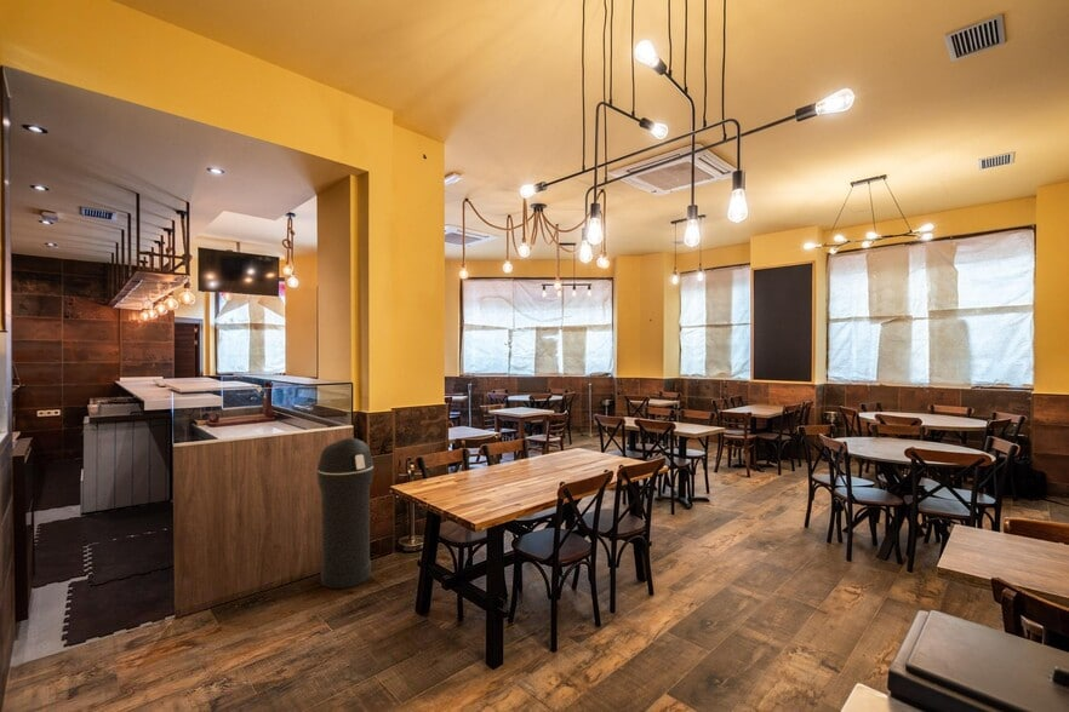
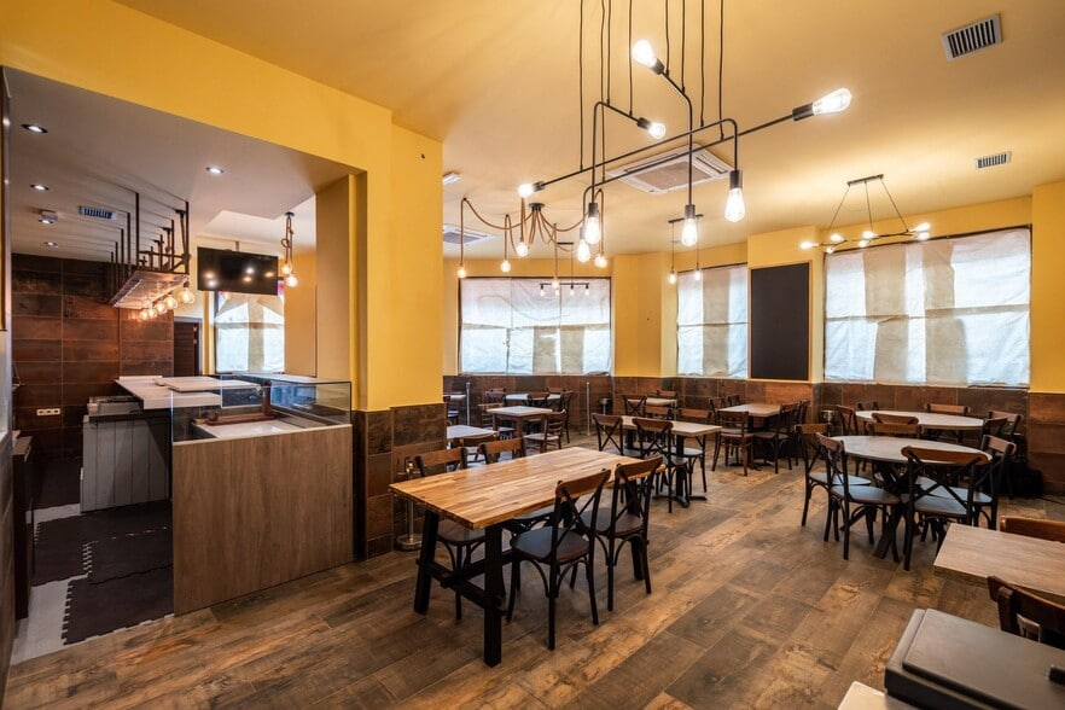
- trash can (347, 507)
